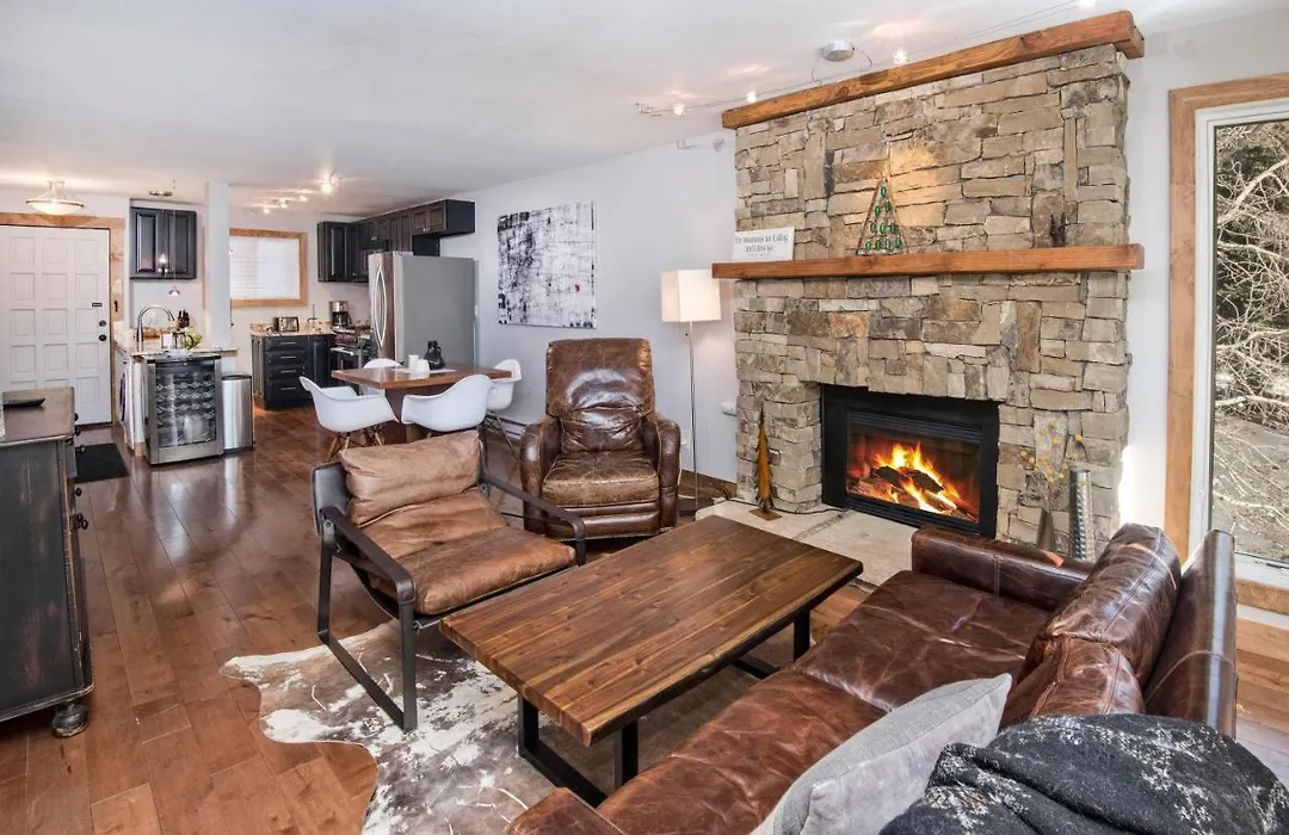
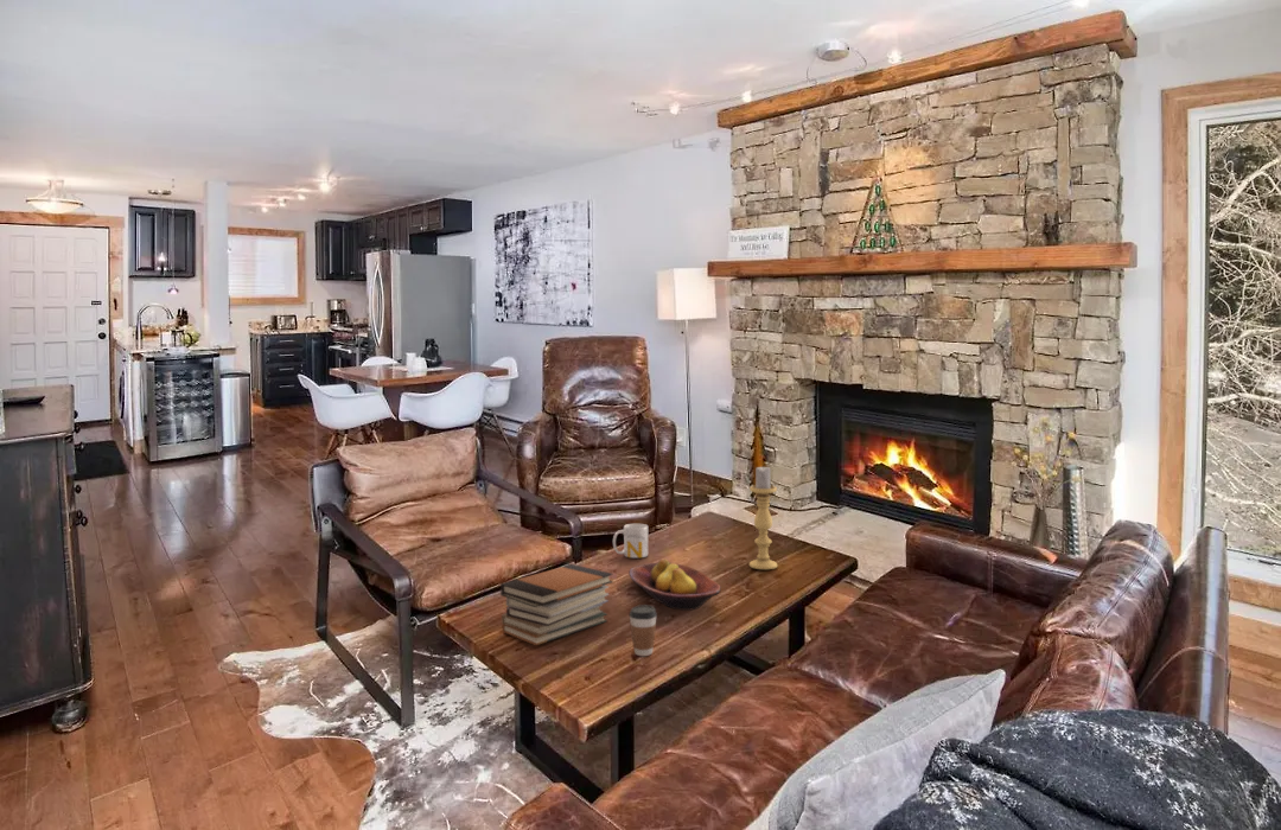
+ fruit bowl (673, 580)
+ coffee cup (643, 630)
+ mug (632, 541)
+ book stack (557, 602)
+ candle holder (763, 516)
